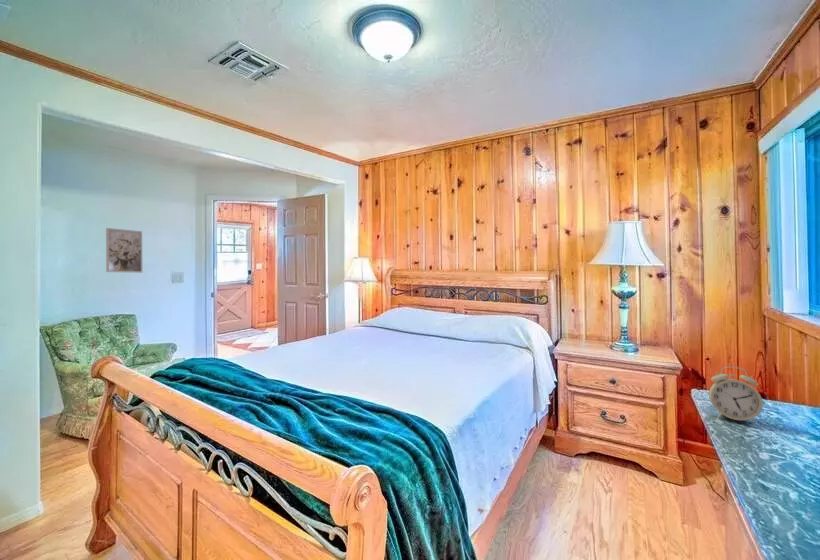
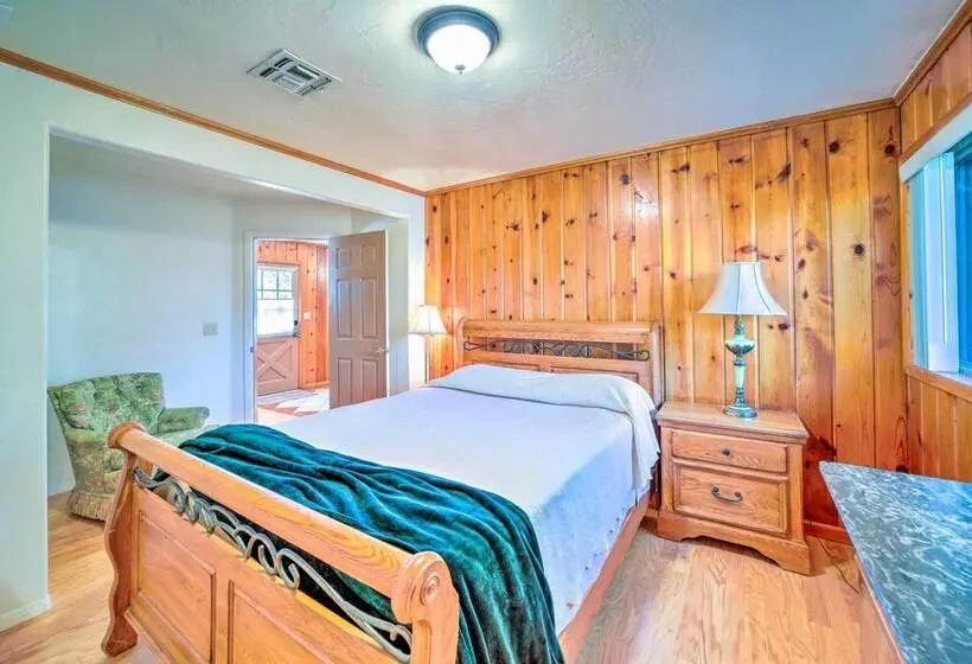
- wall art (124, 251)
- alarm clock (733, 392)
